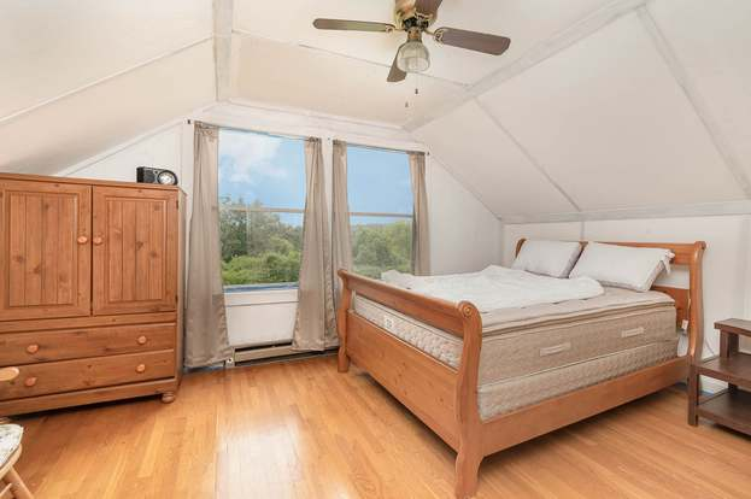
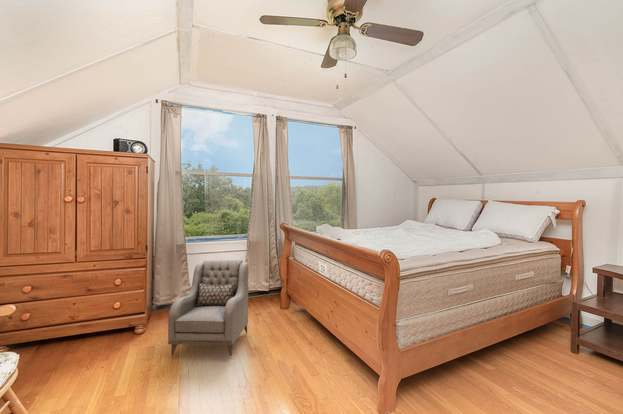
+ armchair (212, 290)
